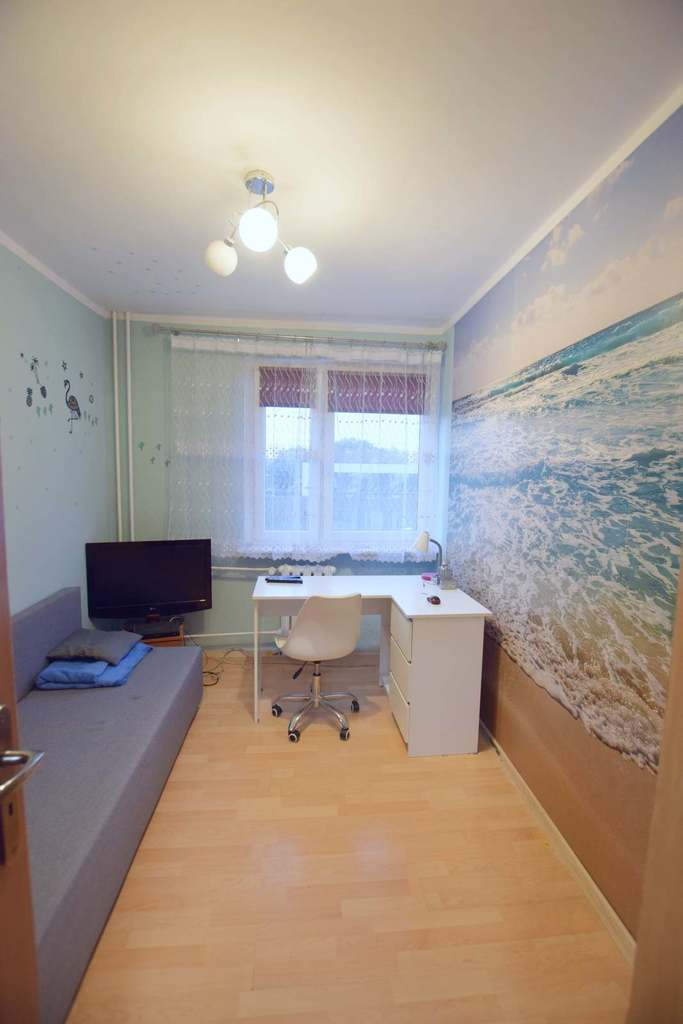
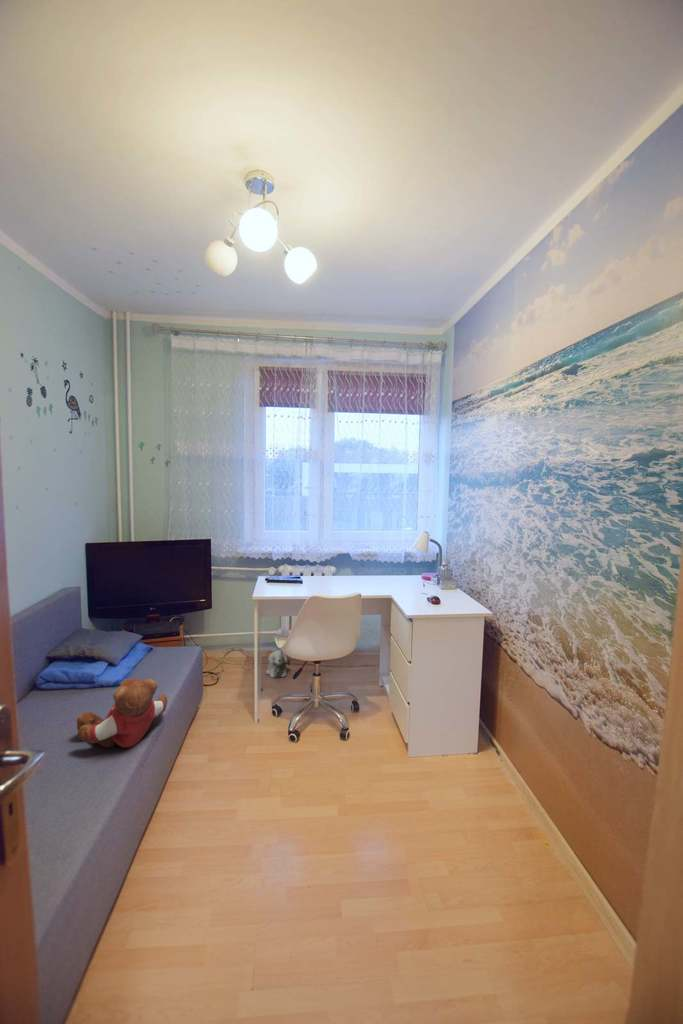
+ teddy bear (123, 702)
+ plush toy (278, 658)
